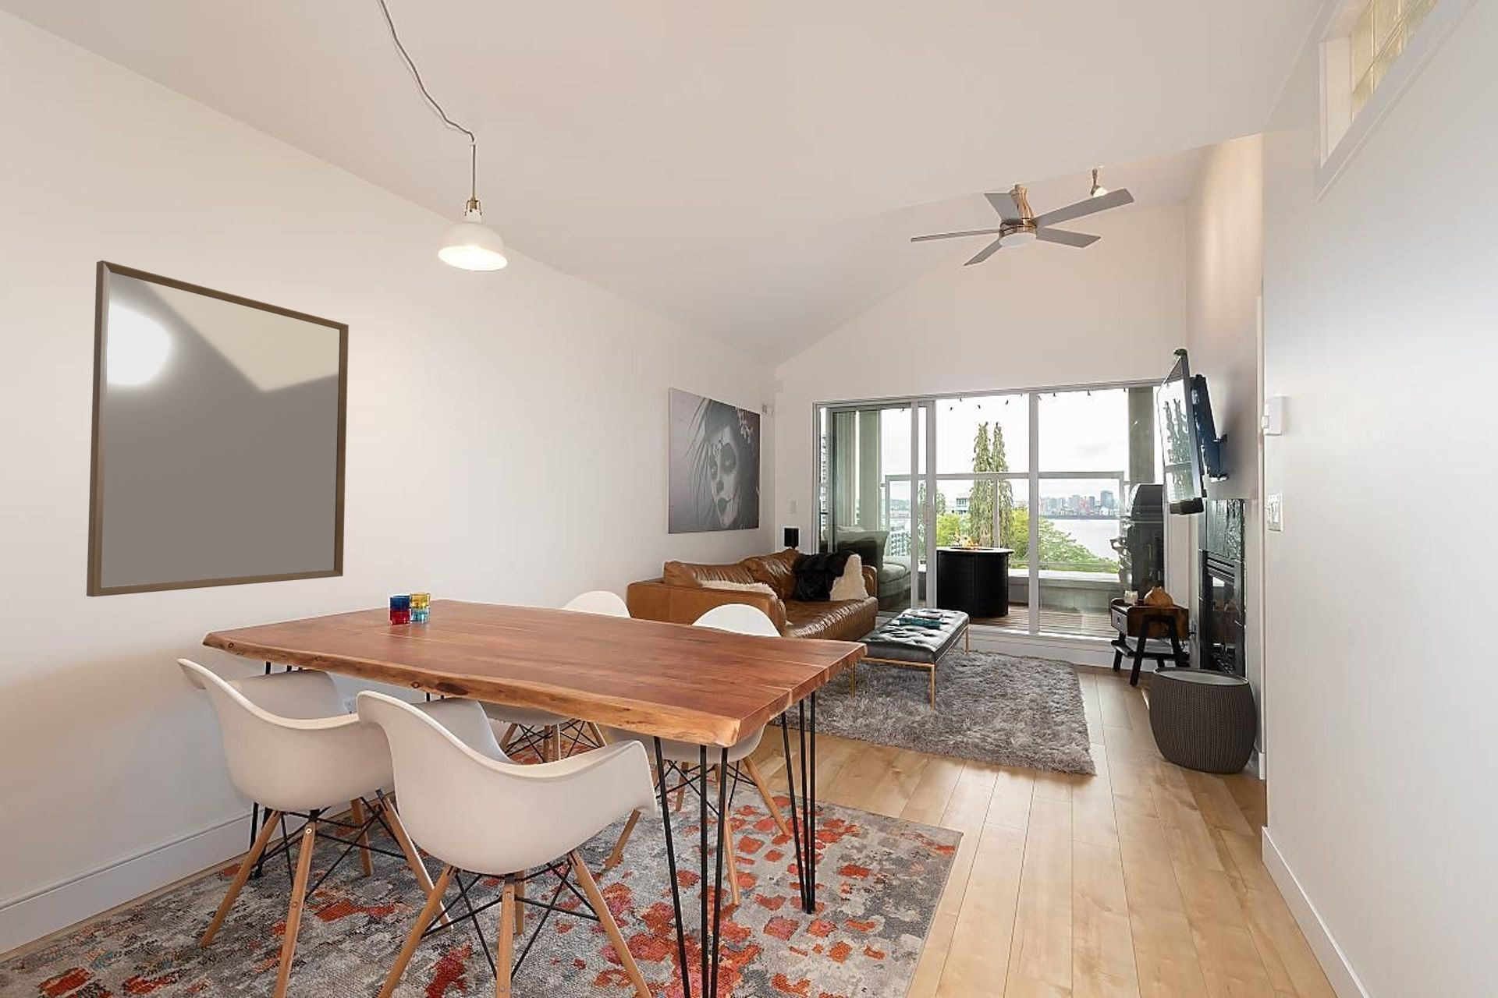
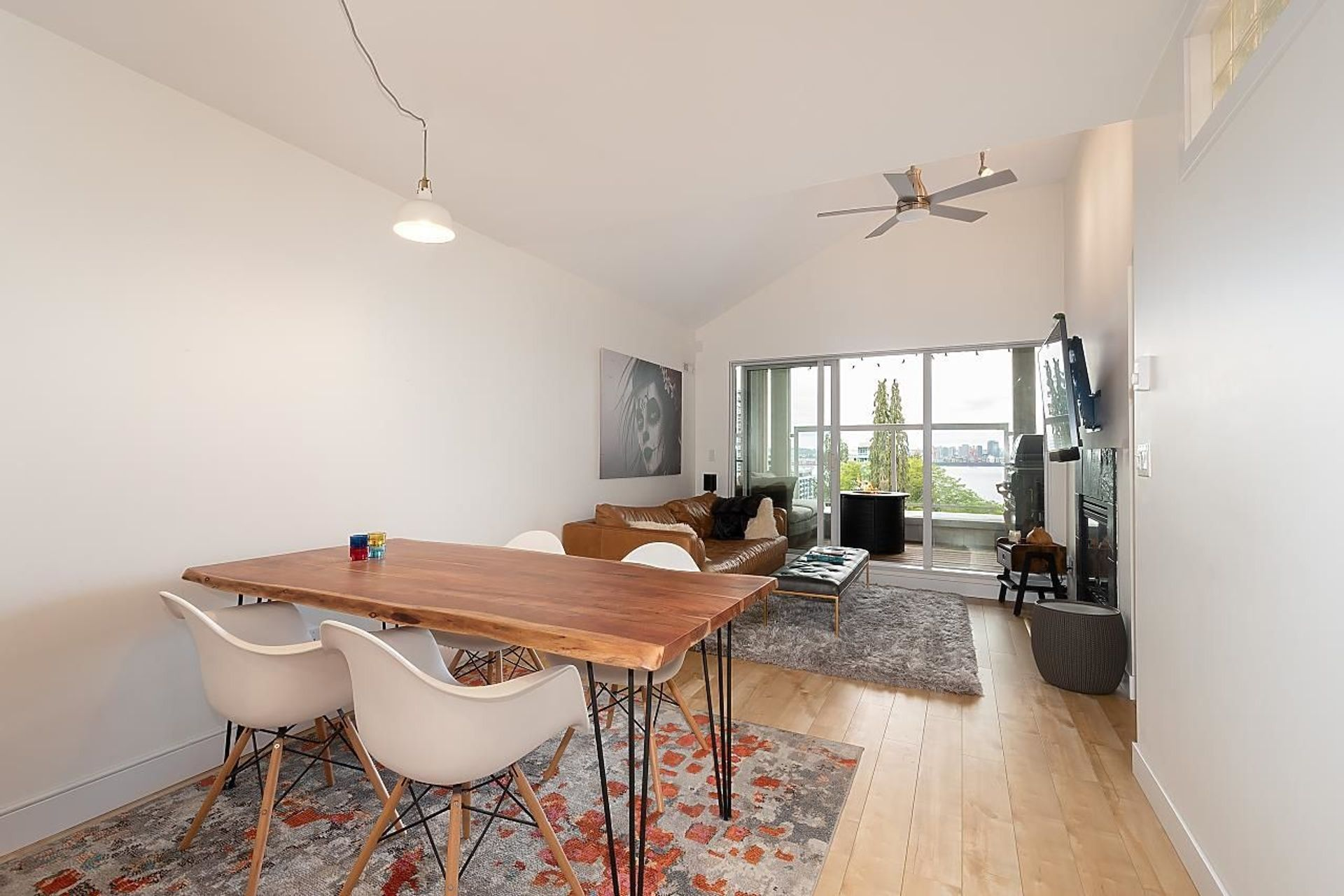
- home mirror (236, 441)
